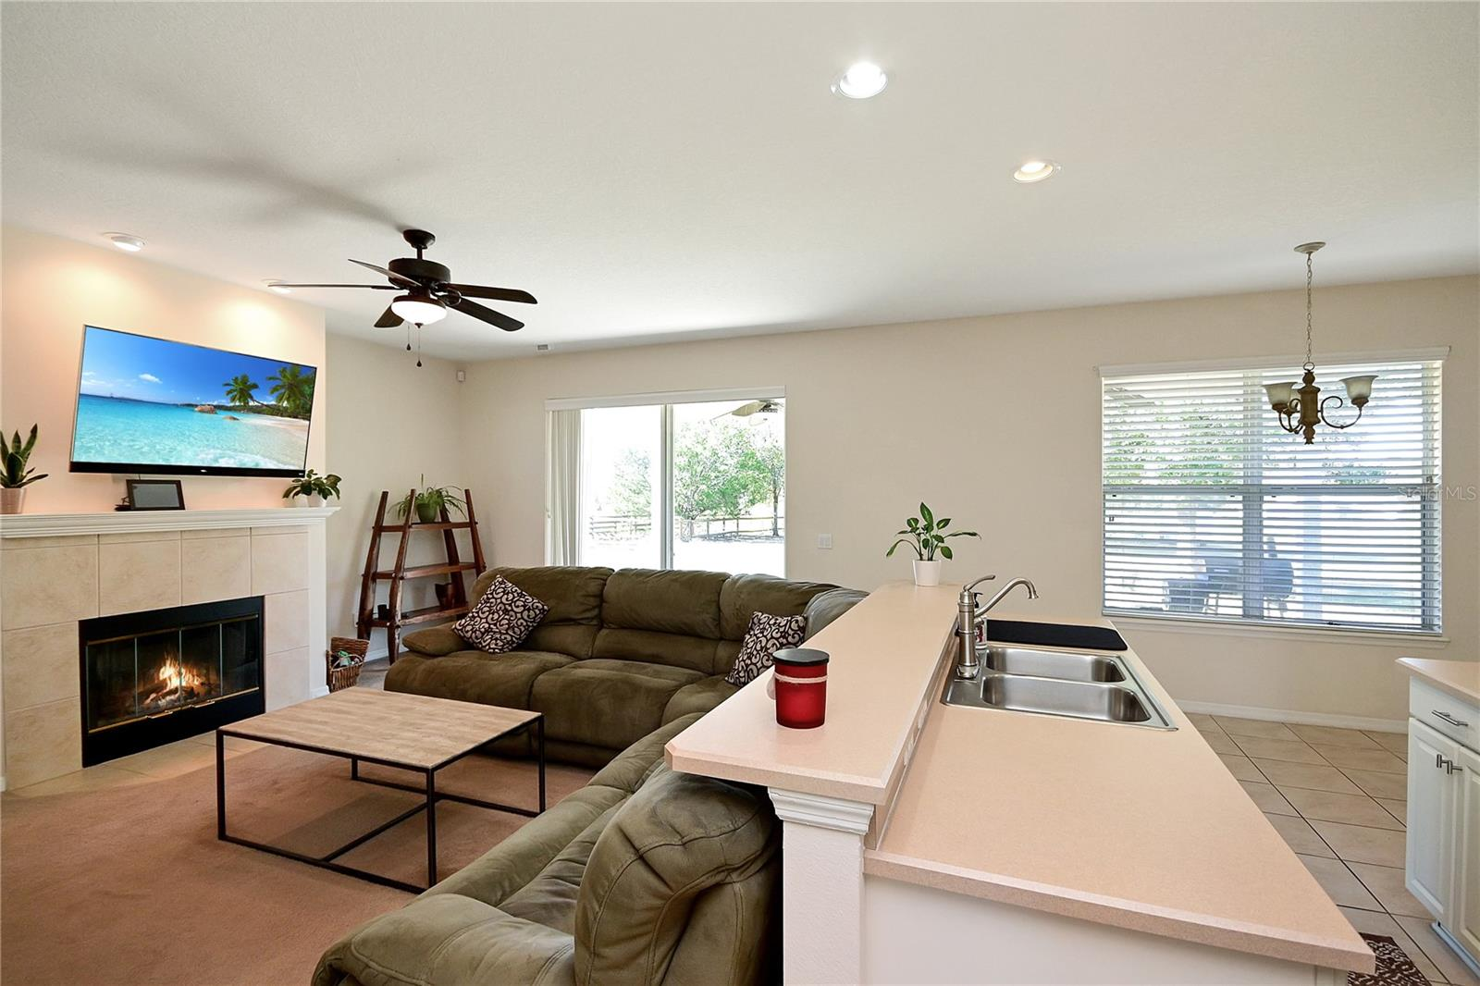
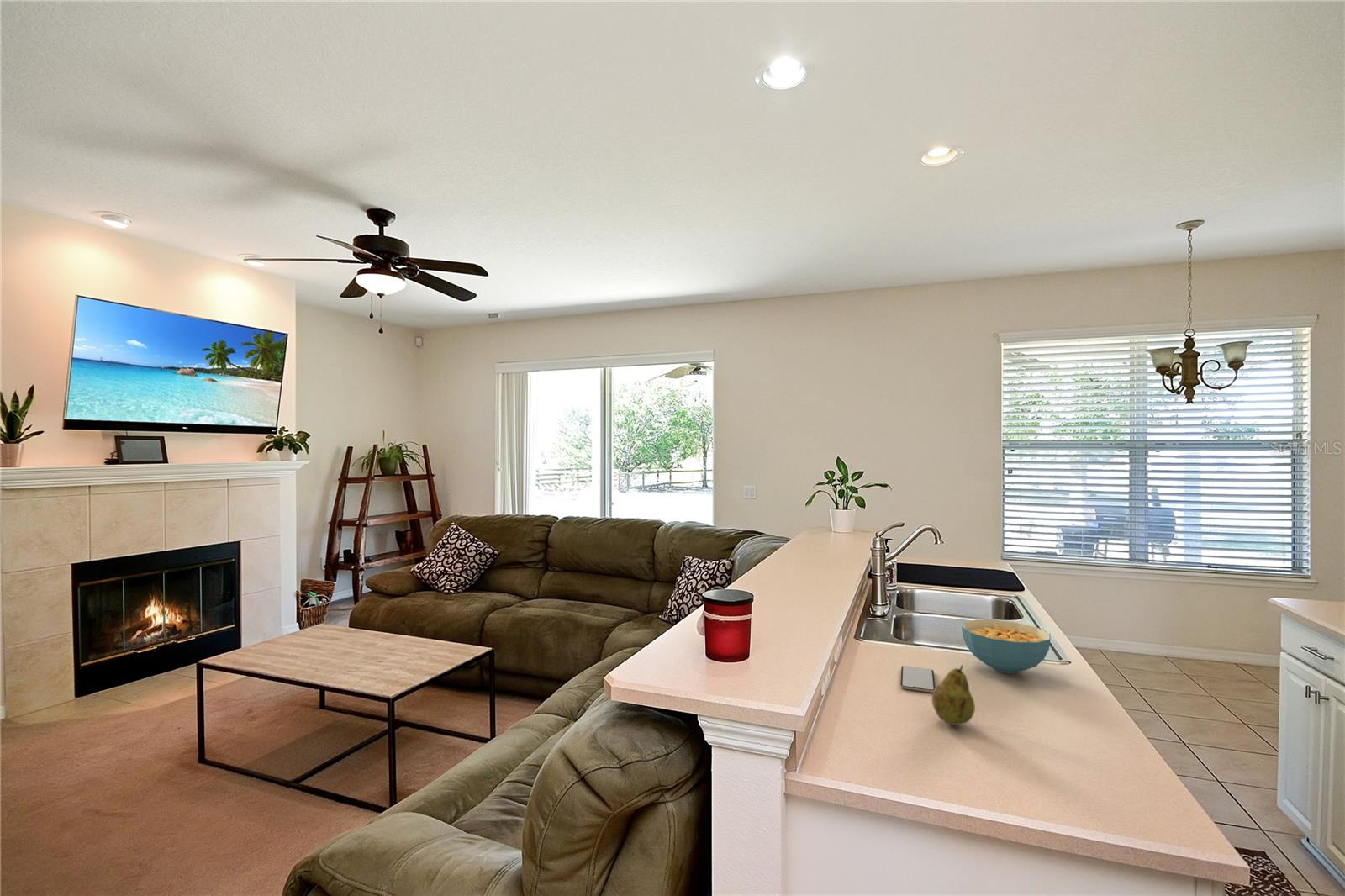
+ fruit (952, 693)
+ cereal bowl (1005, 650)
+ smartphone (917, 678)
